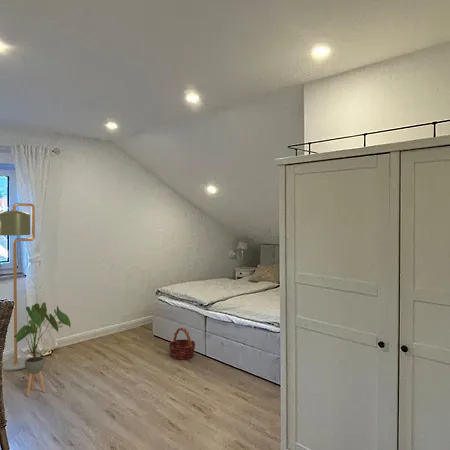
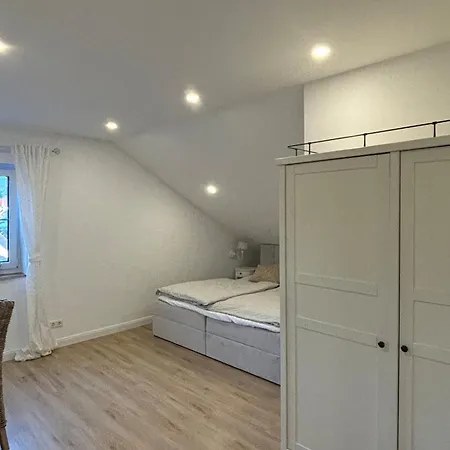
- house plant (37, 347)
- basket (182, 341)
- floor lamp (16, 284)
